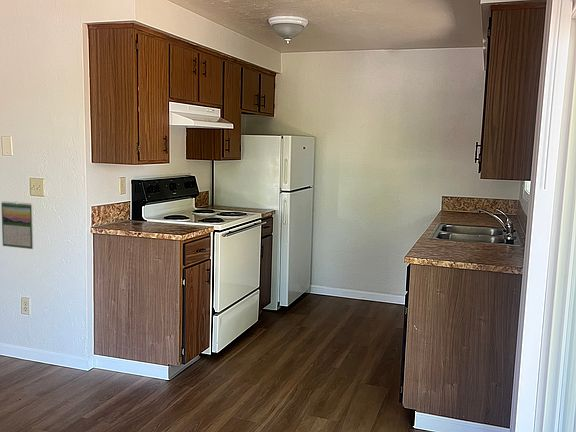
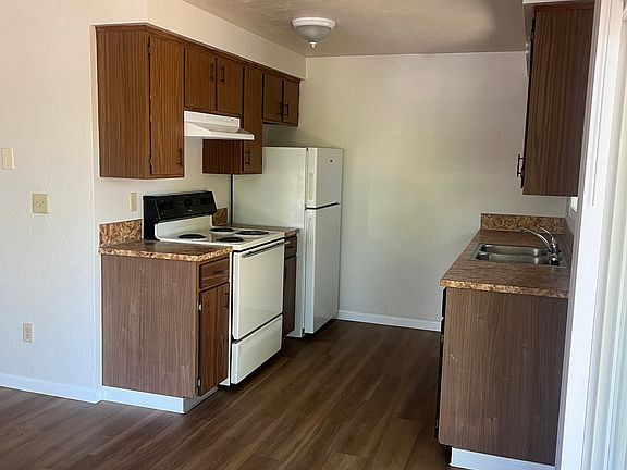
- calendar (17, 224)
